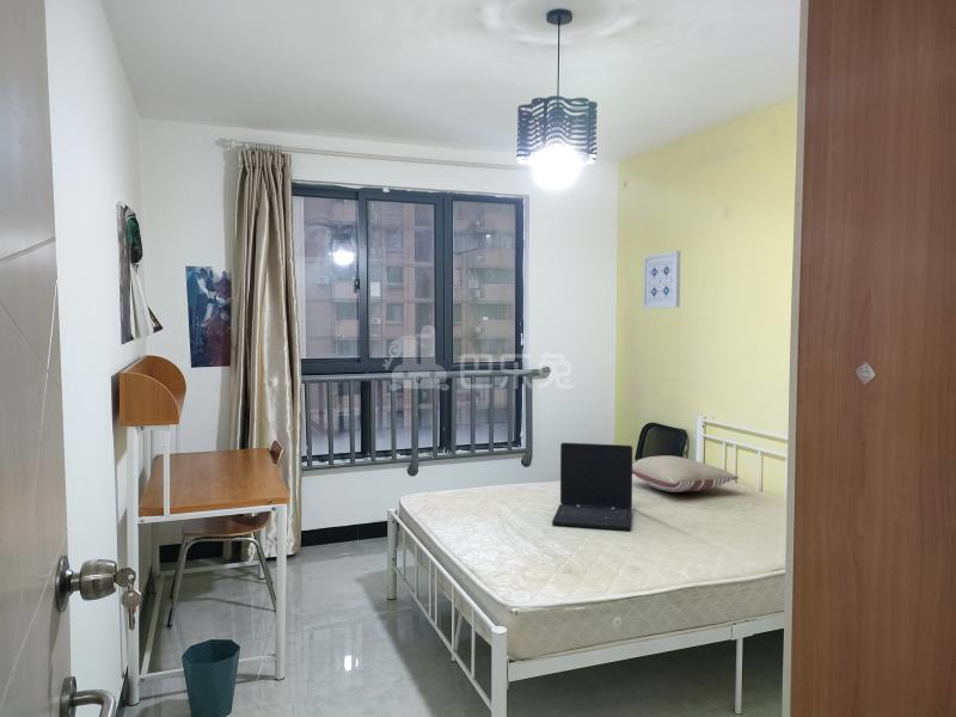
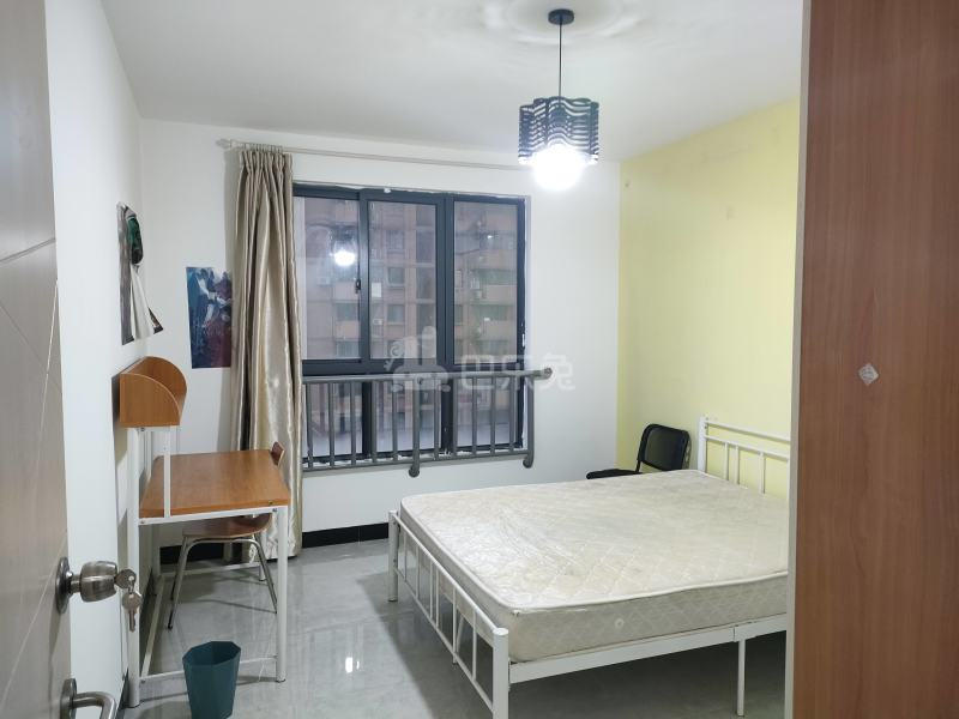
- pillow (680, 473)
- wall art (661, 281)
- laptop (593, 484)
